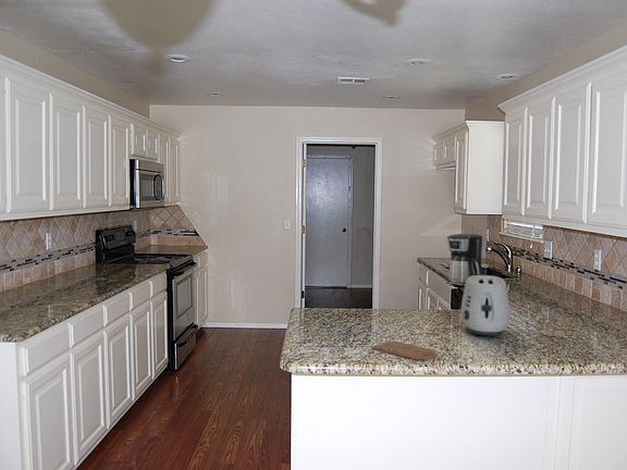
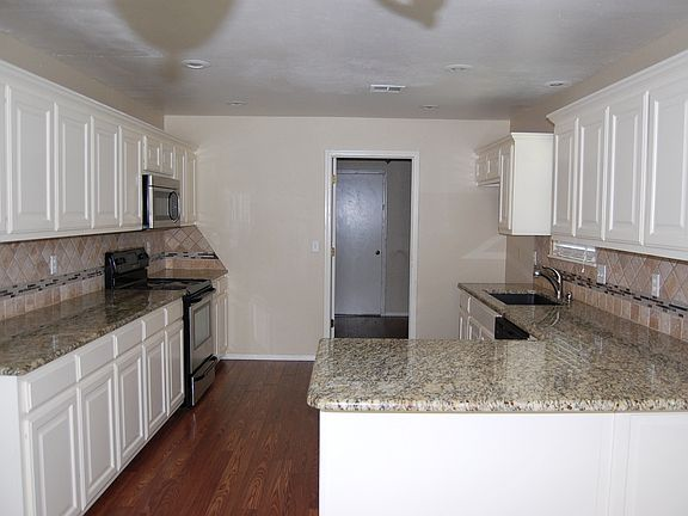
- toaster (484, 305)
- coffee maker (470, 259)
- cutting board (406, 350)
